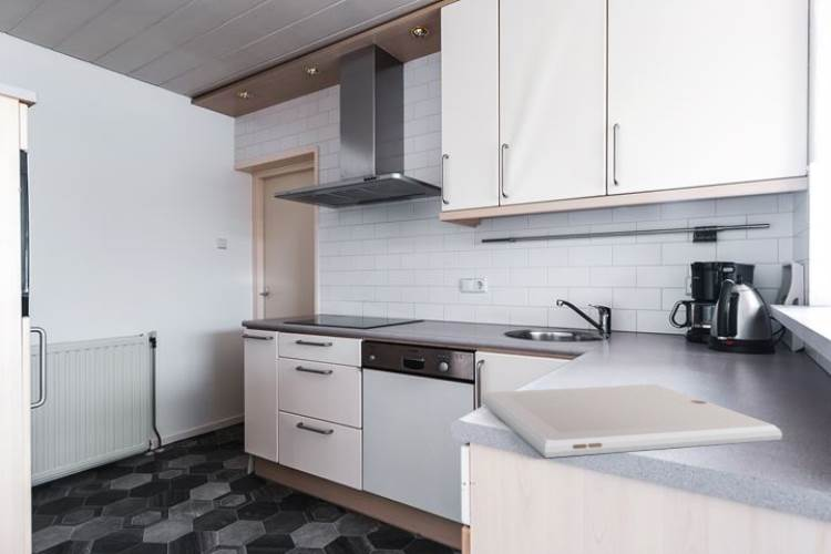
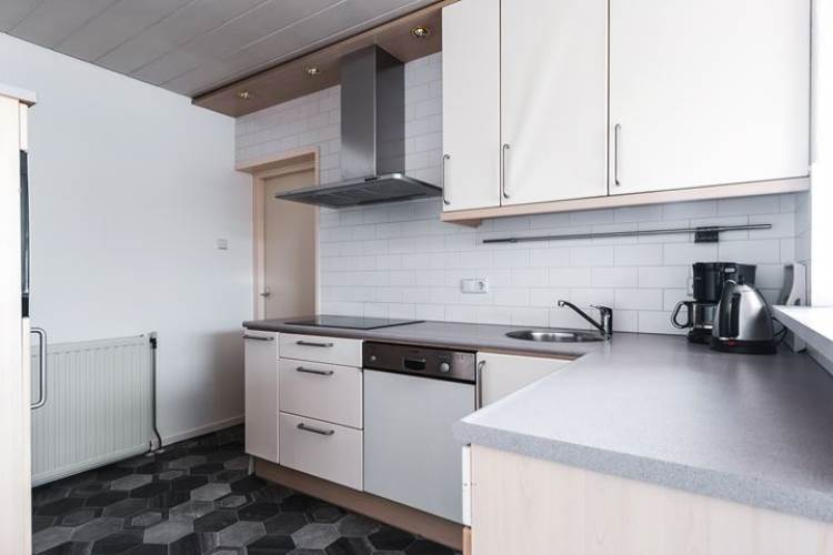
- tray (612, 412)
